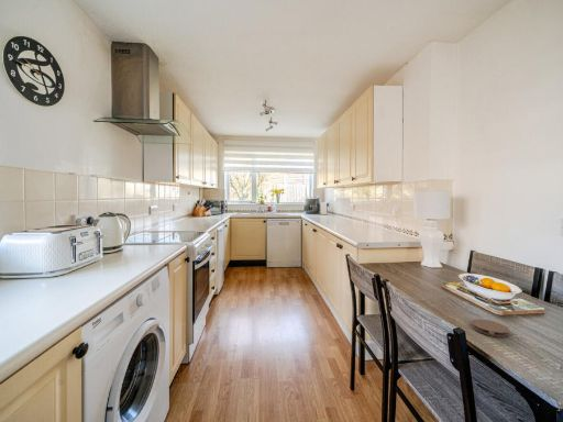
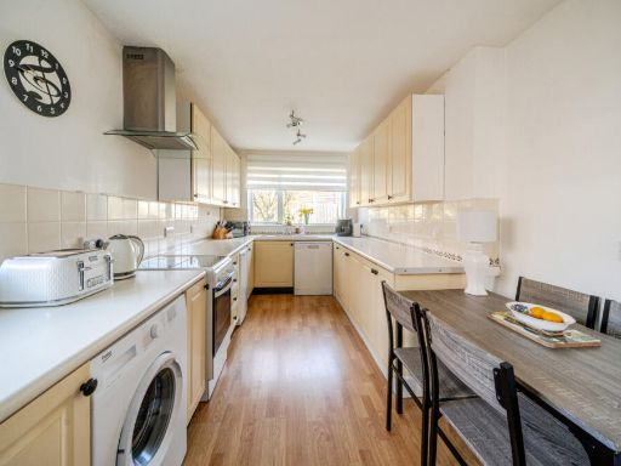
- coaster (489, 327)
